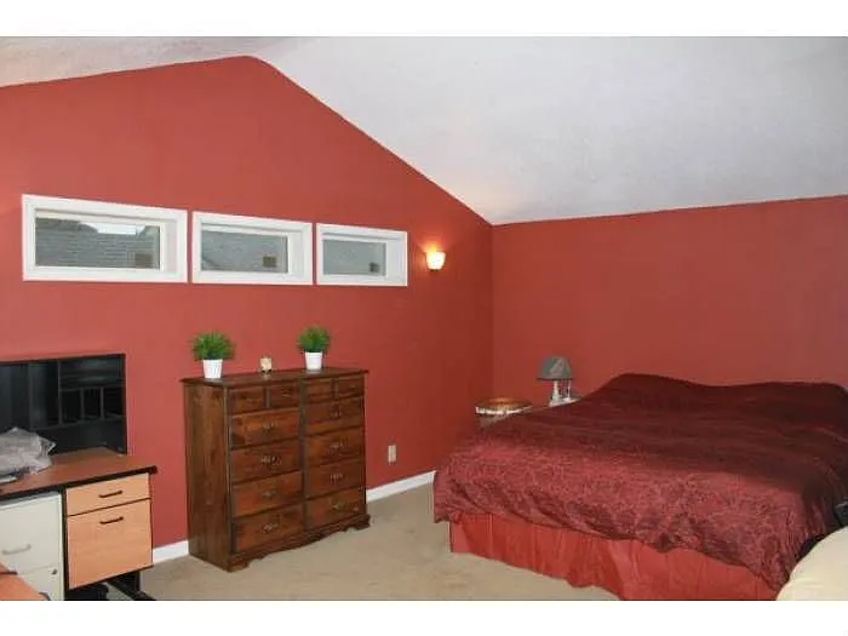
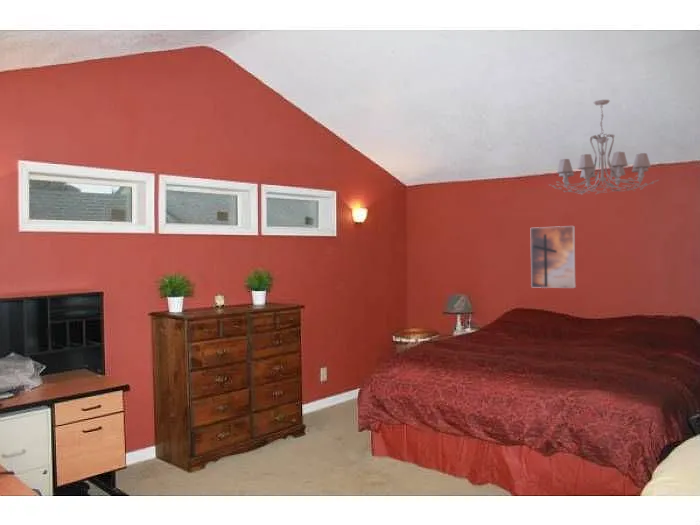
+ chandelier (601, 146)
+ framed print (552, 257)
